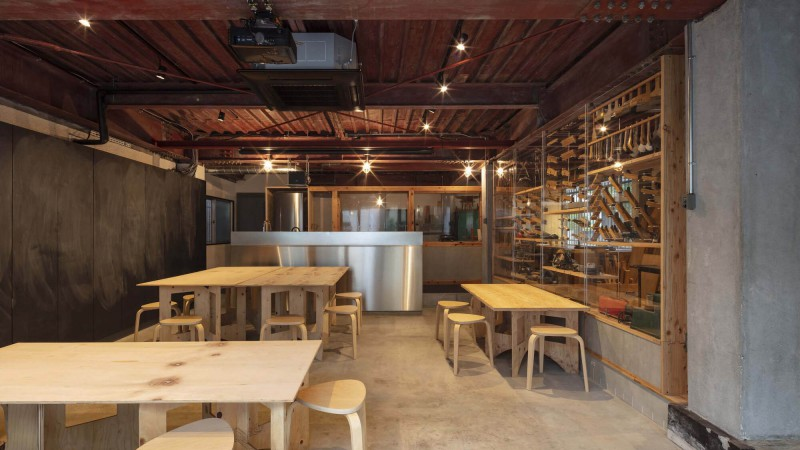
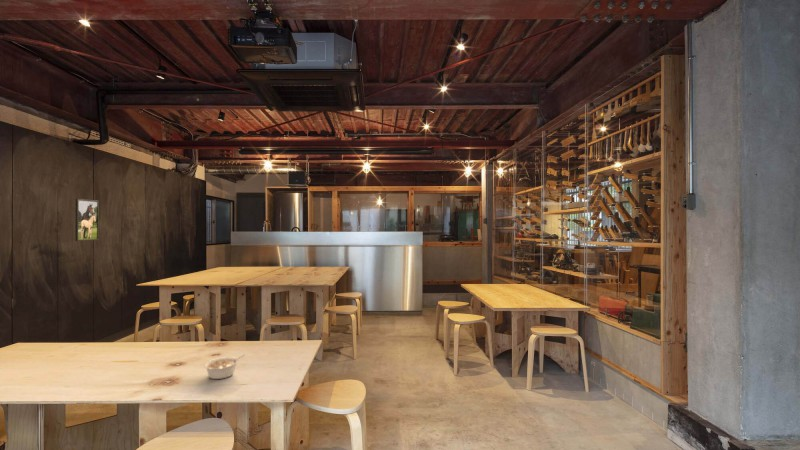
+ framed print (87, 220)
+ legume (222, 367)
